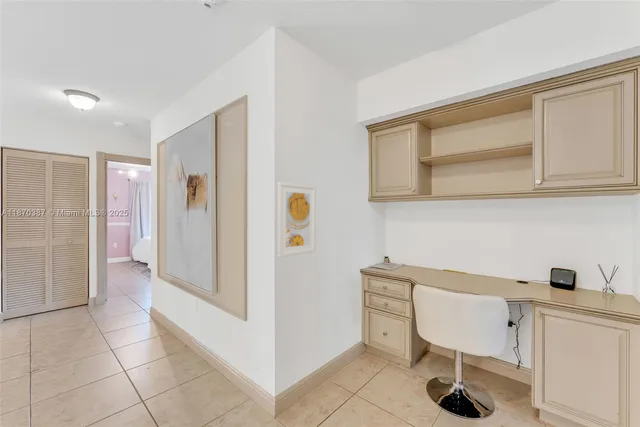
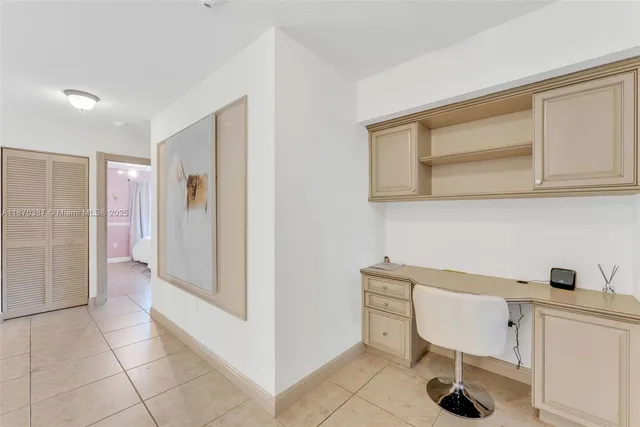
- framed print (297, 219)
